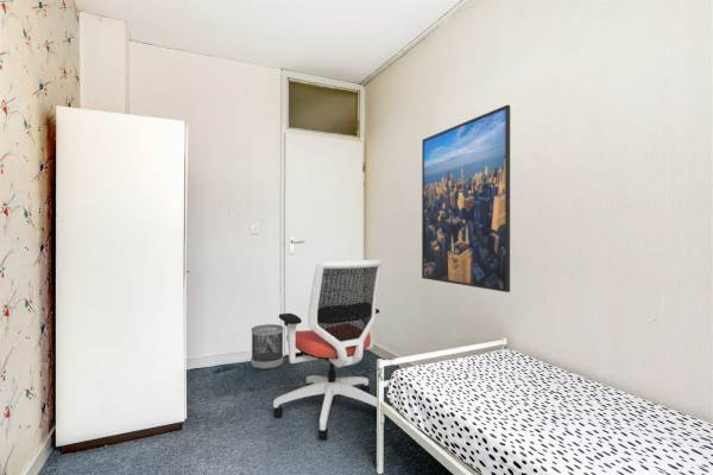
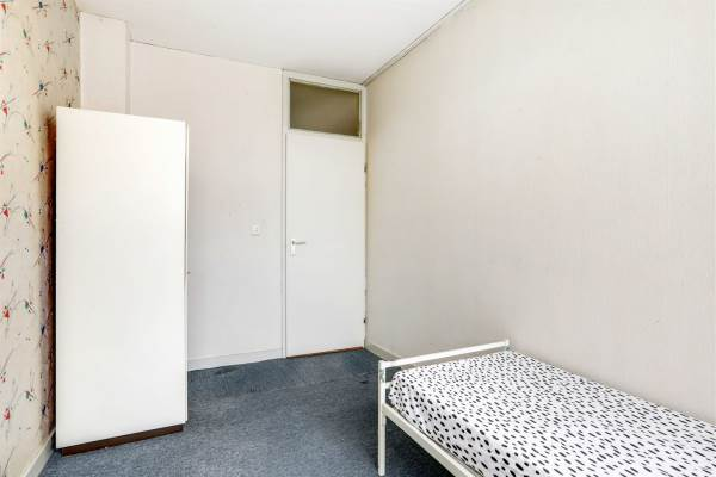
- wastebasket (267, 346)
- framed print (459, 204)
- office chair (329, 332)
